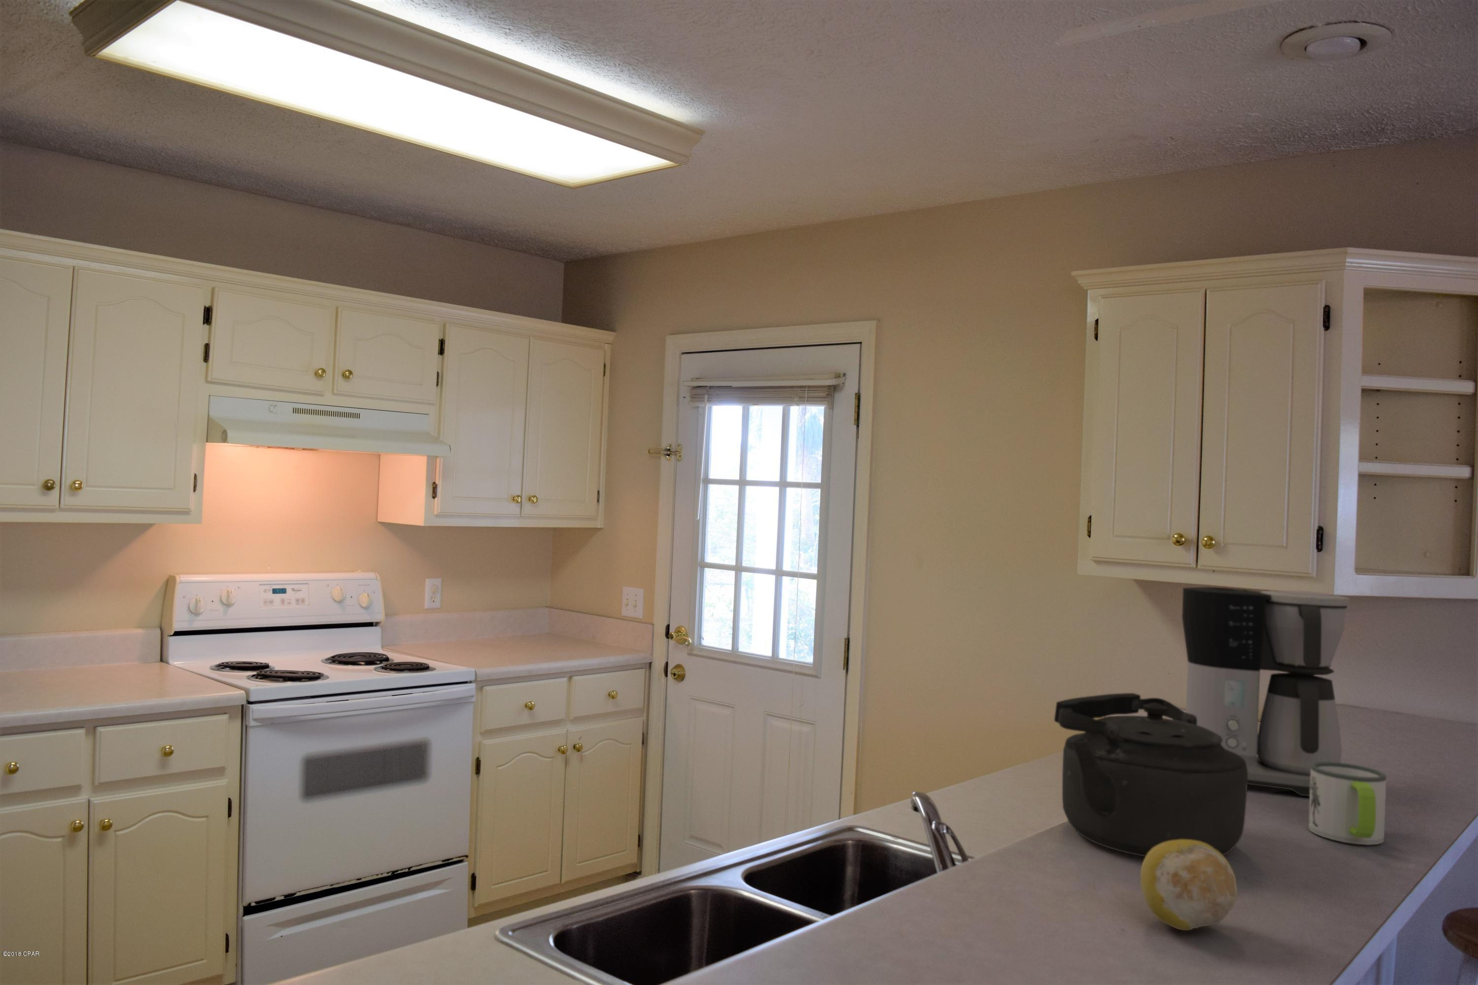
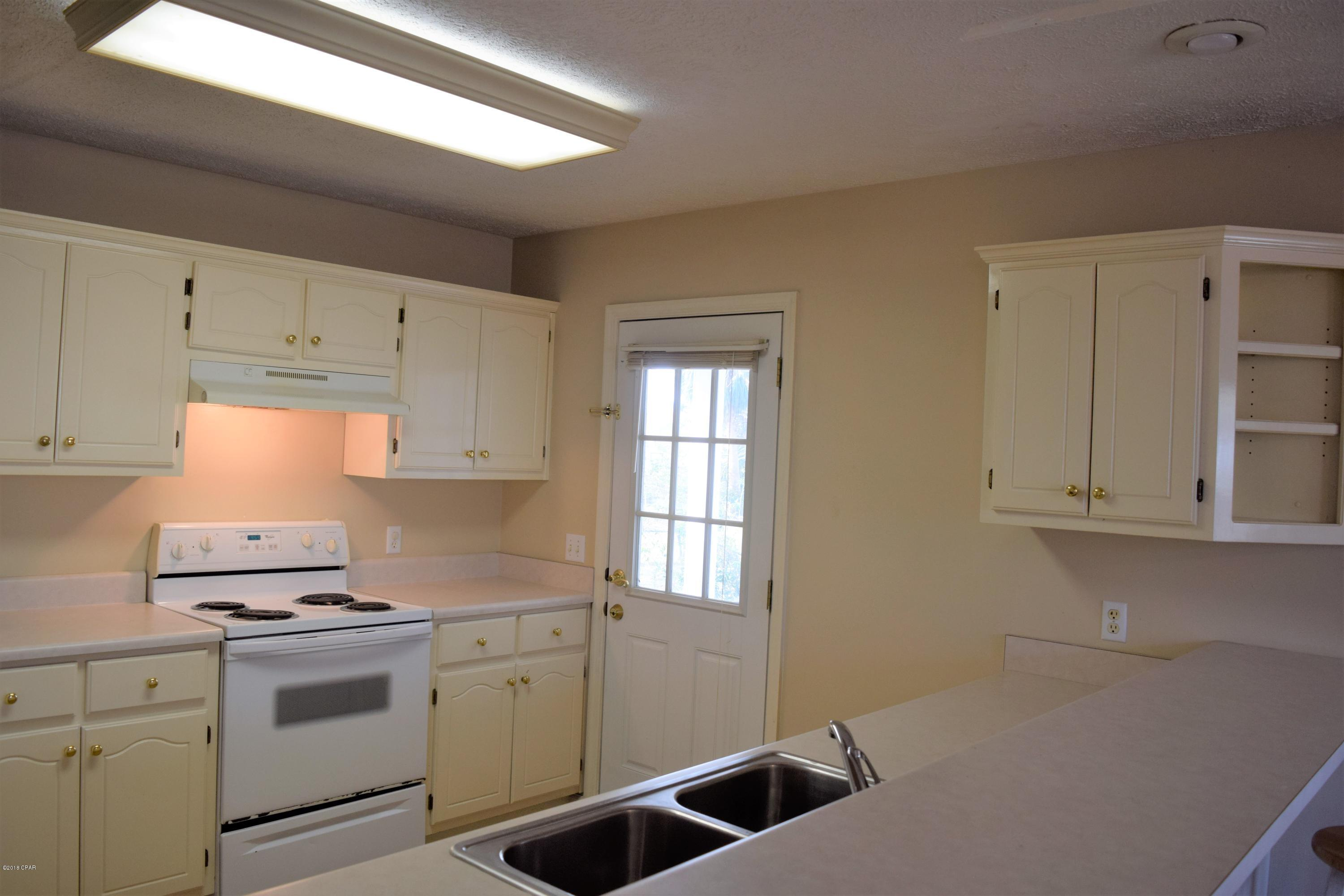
- fruit (1188, 886)
- mug (1352, 805)
- coffee maker (1259, 687)
- kettle (1146, 771)
